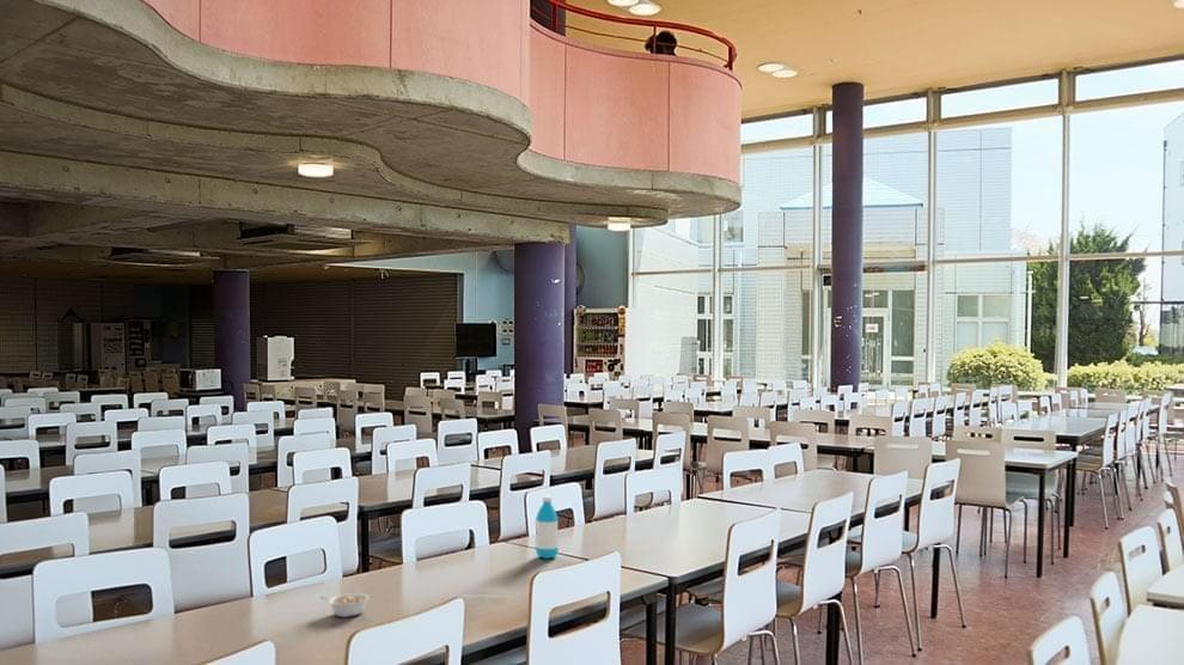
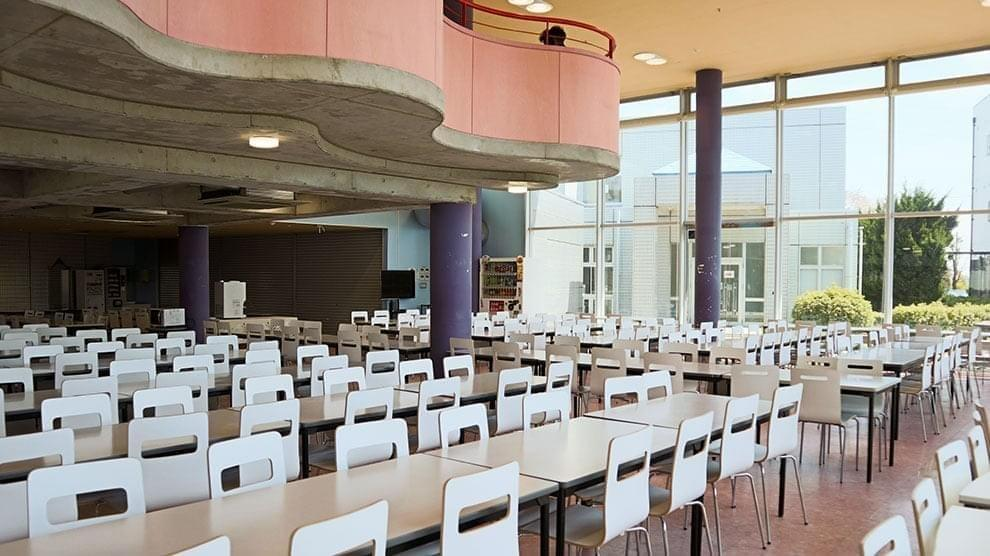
- legume (347, 604)
- water bottle (547, 526)
